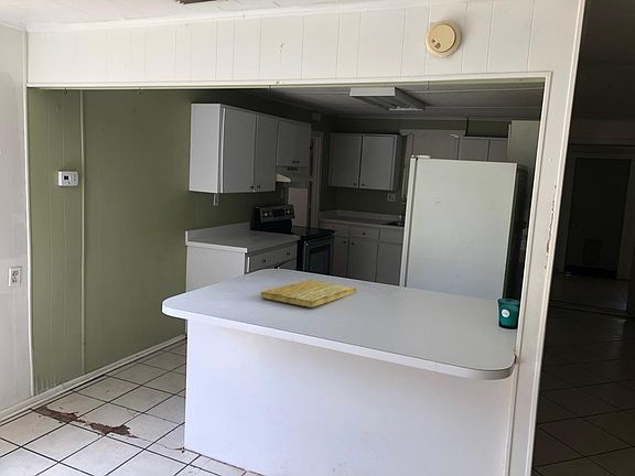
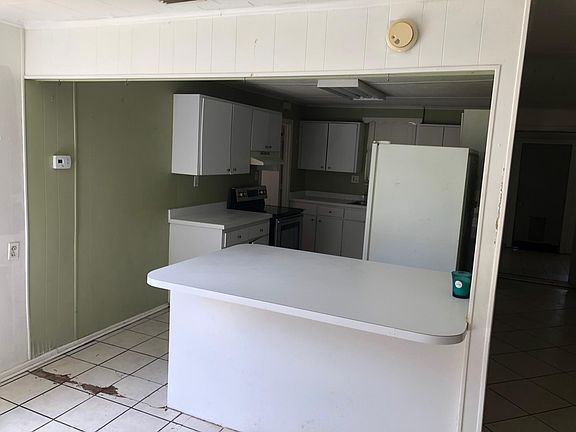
- cutting board (310, 291)
